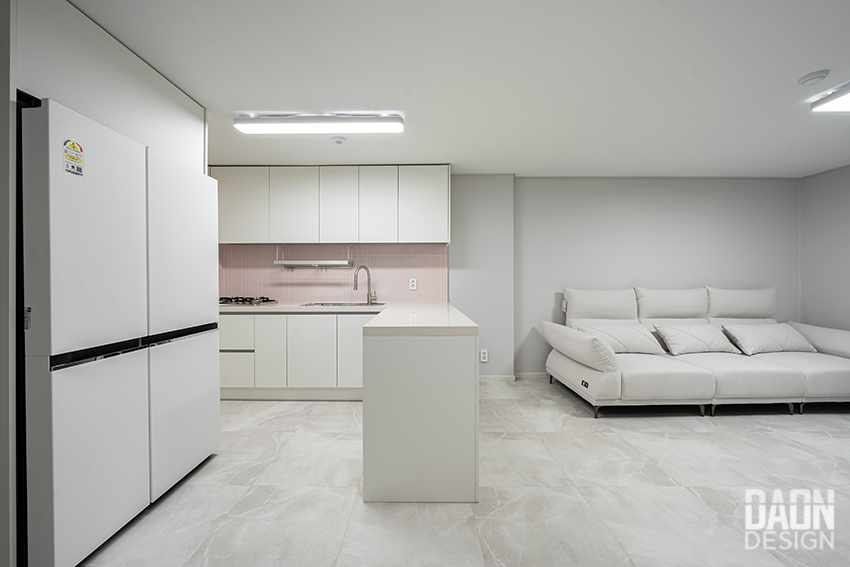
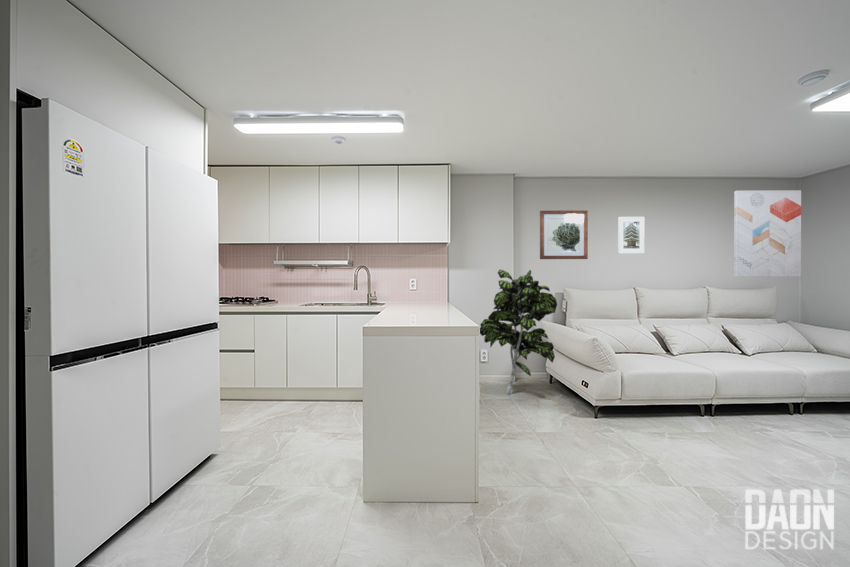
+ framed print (631, 235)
+ indoor plant (515, 331)
+ wall art (563, 234)
+ wall art (767, 233)
